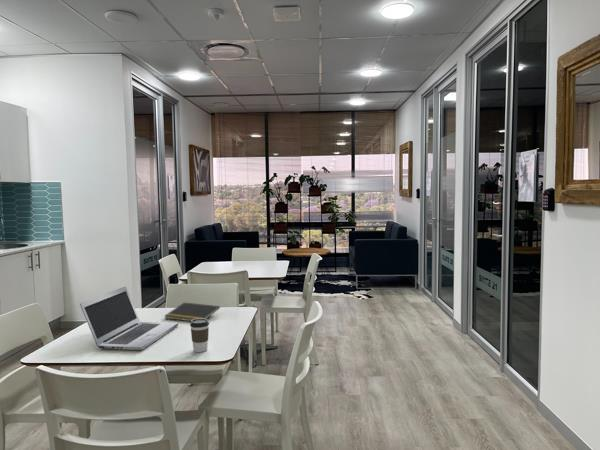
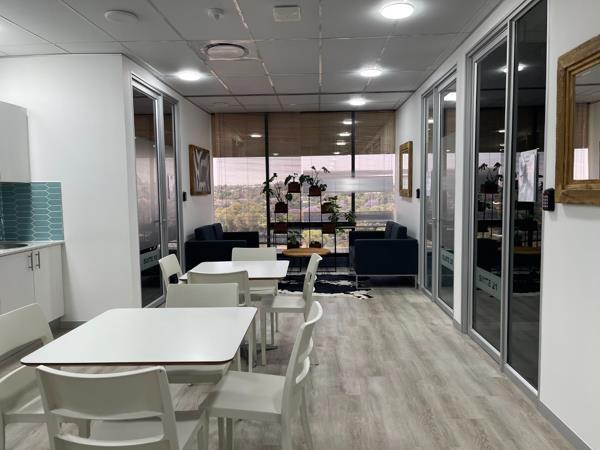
- notepad (192, 312)
- coffee cup (200, 335)
- laptop (132, 315)
